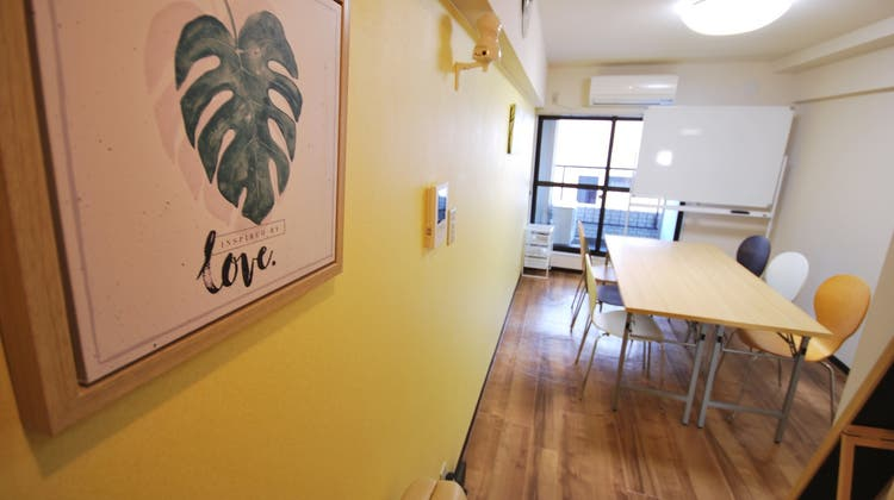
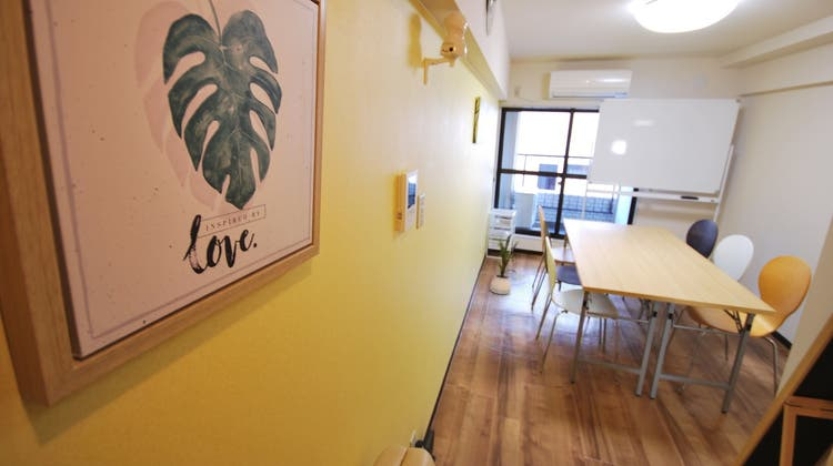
+ house plant (503, 261)
